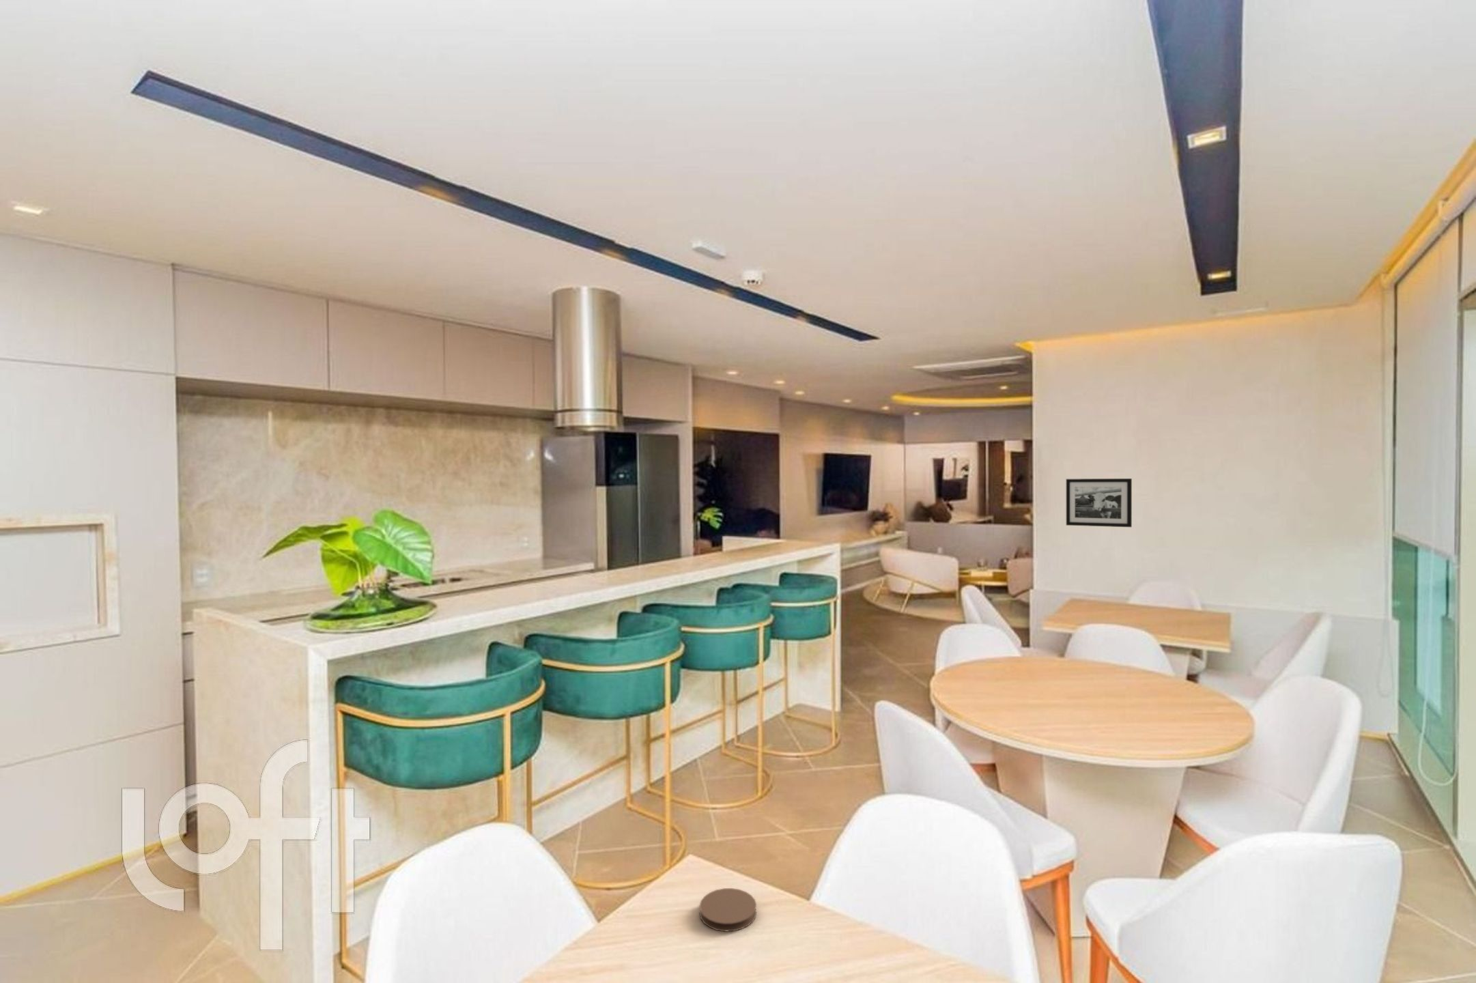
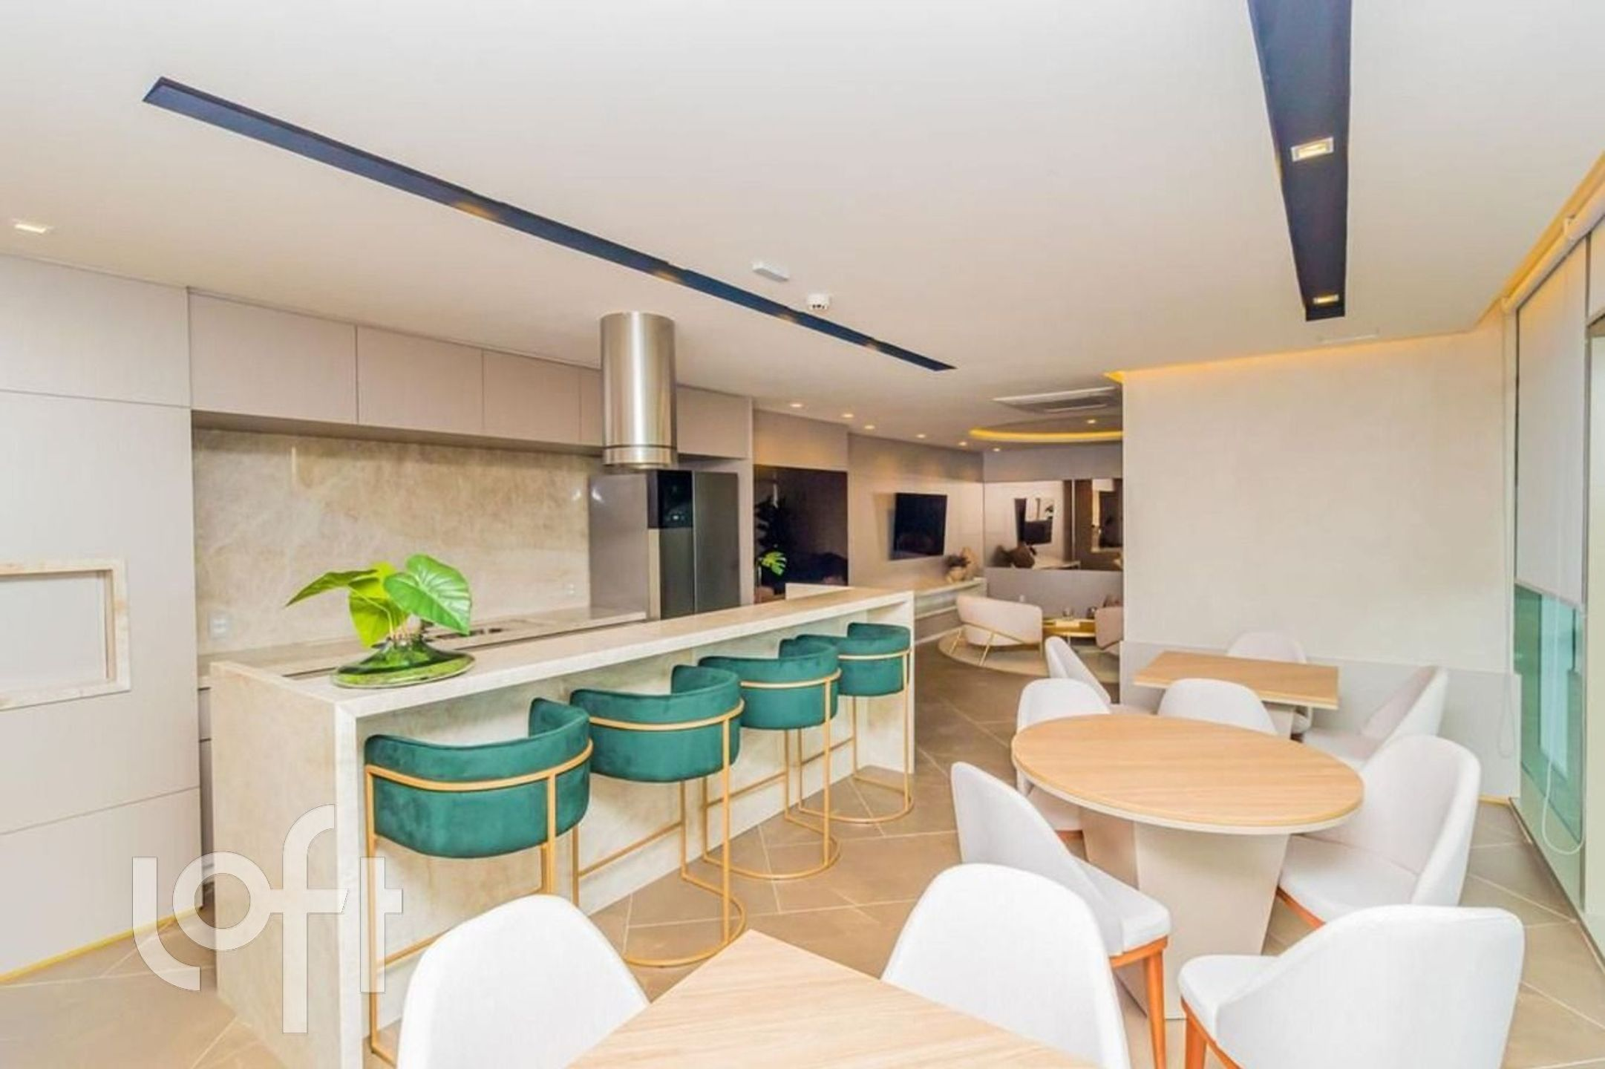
- picture frame (1097, 502)
- coaster (728, 908)
